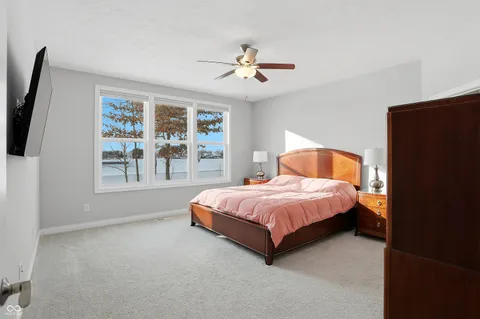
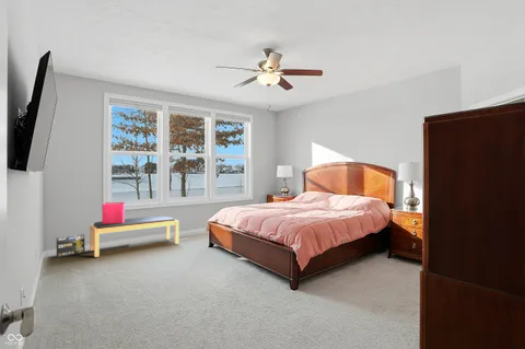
+ box (70, 245)
+ bench (136, 229)
+ storage bin (114, 212)
